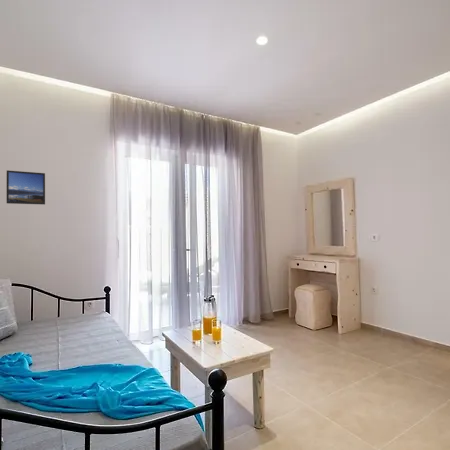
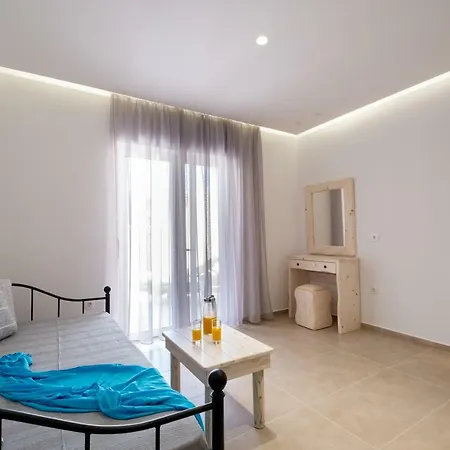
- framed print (26, 187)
